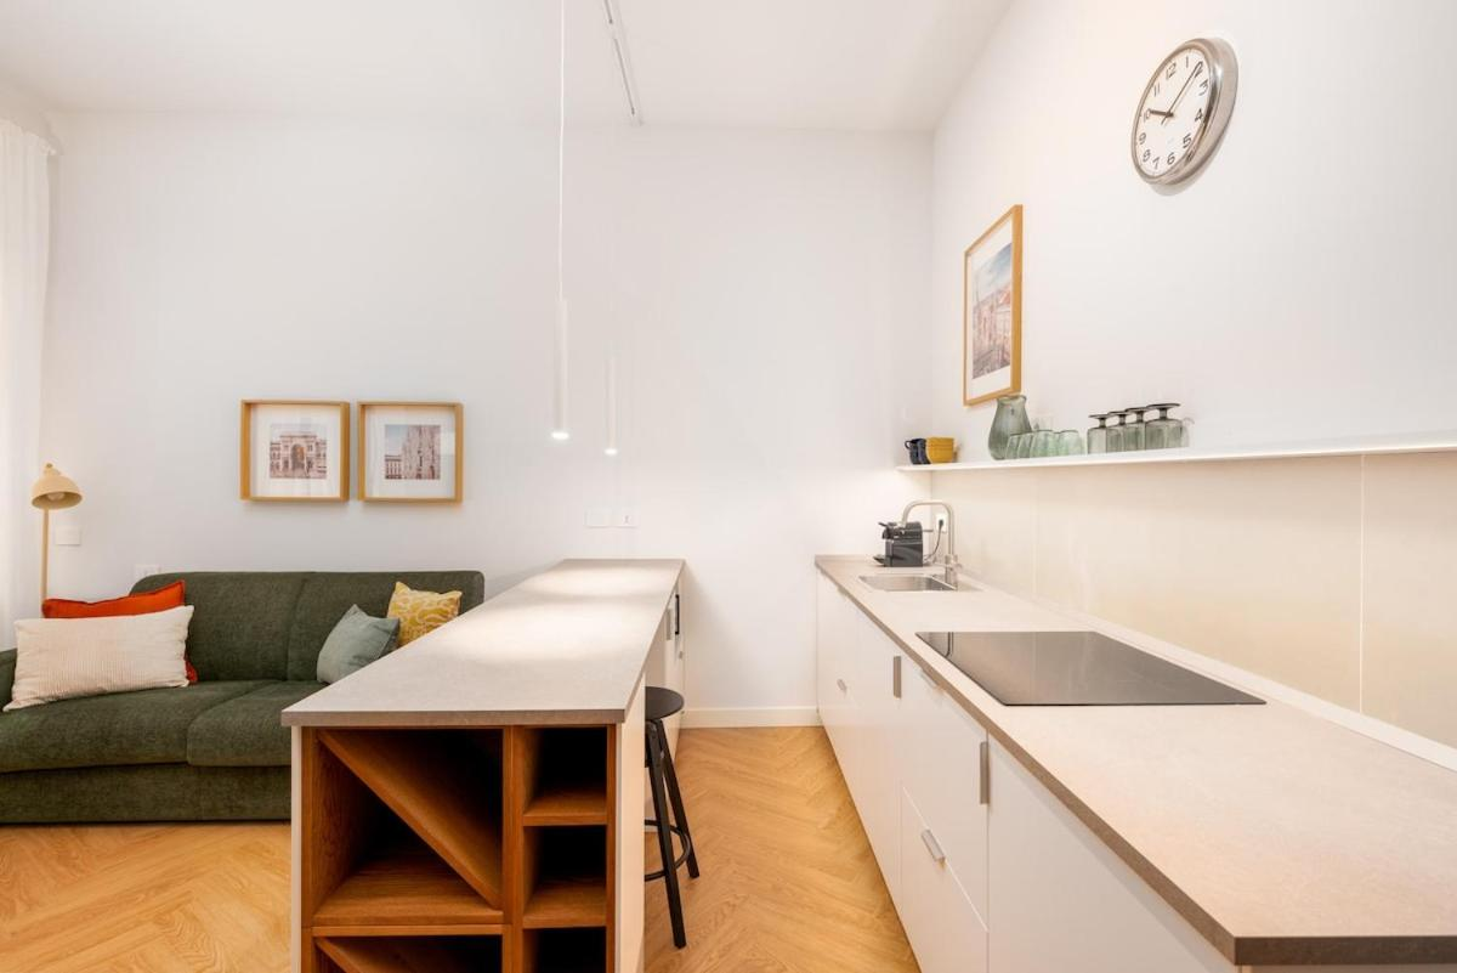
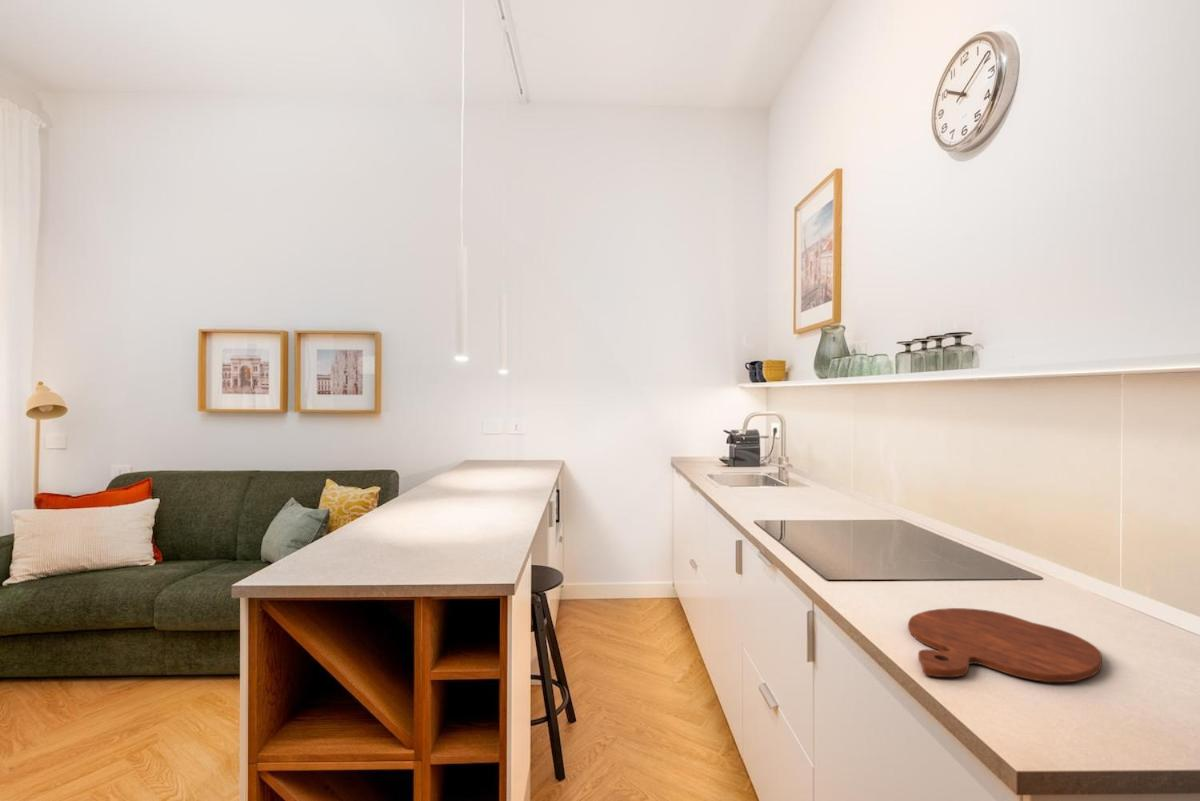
+ cutting board (984, 645)
